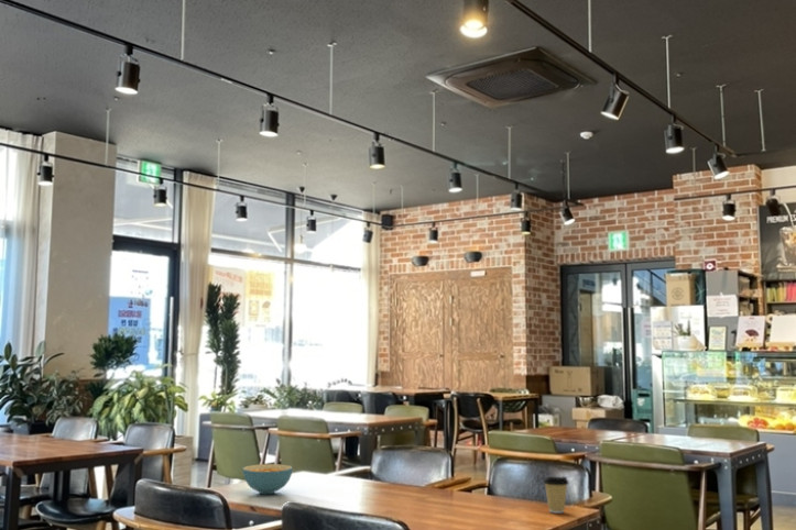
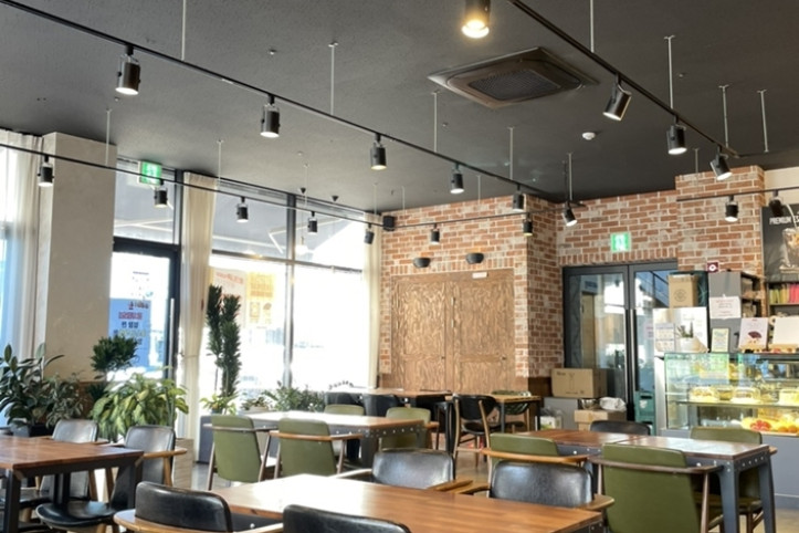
- coffee cup (556, 494)
- cereal bowl (266, 479)
